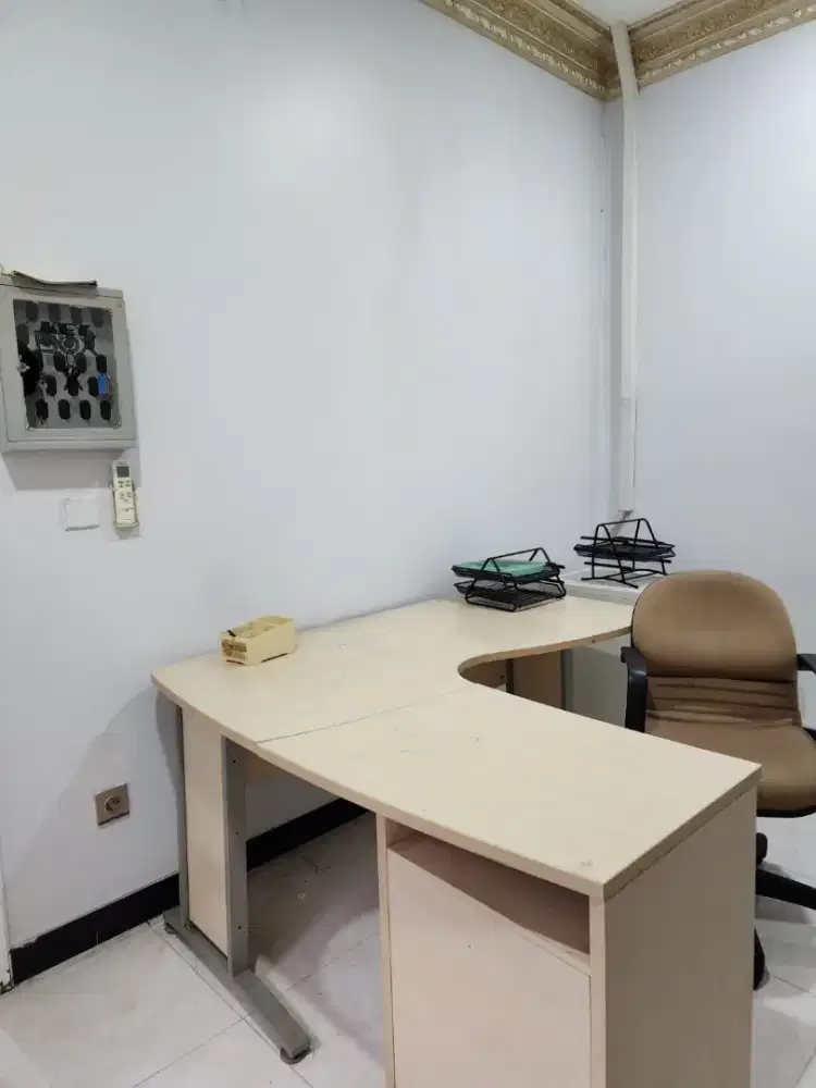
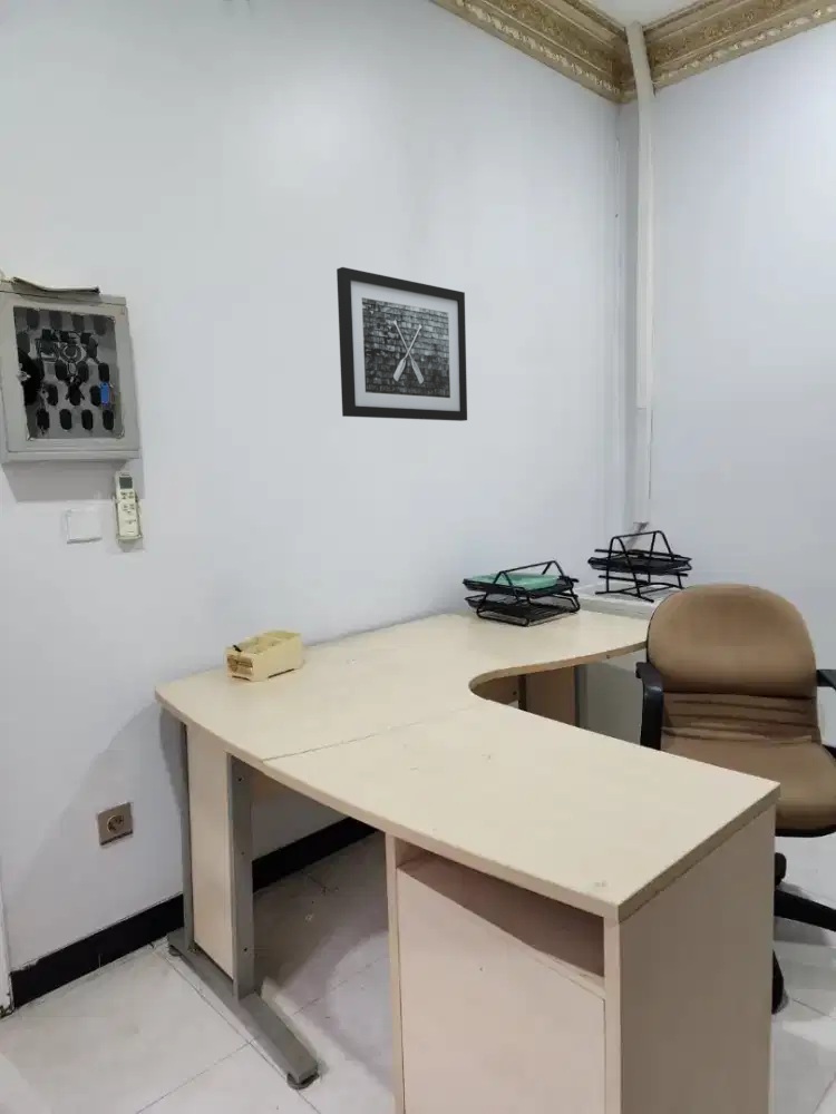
+ wall art (407, 350)
